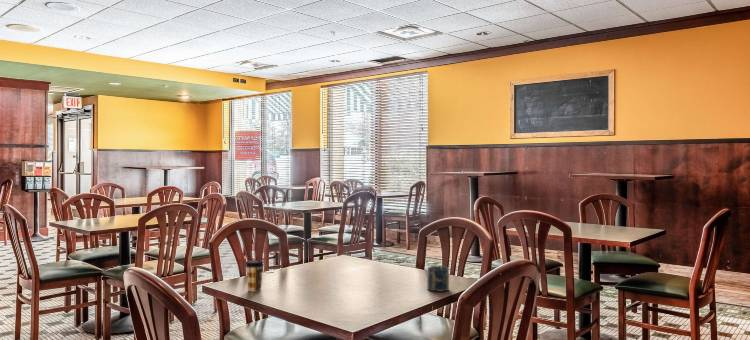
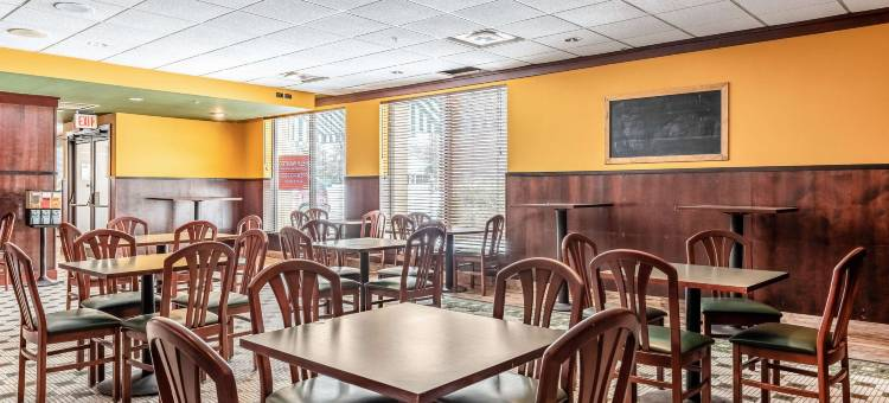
- coffee cup (254, 275)
- cup (439, 279)
